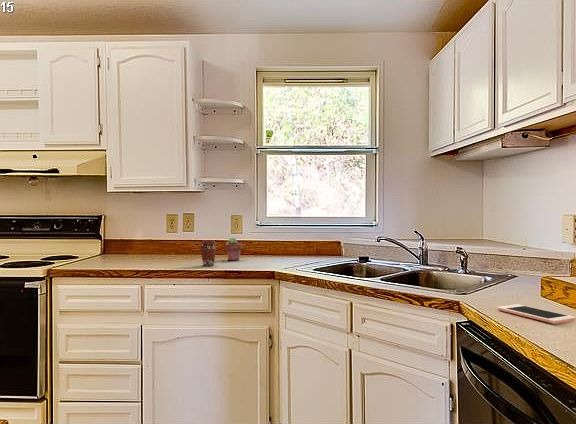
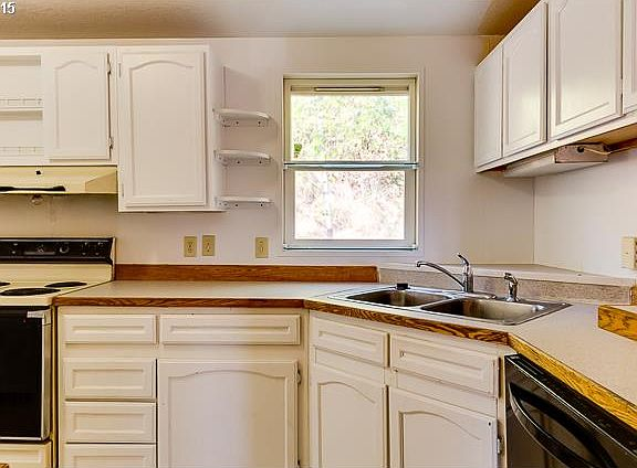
- cell phone (534, 313)
- potted succulent (233, 248)
- coffee cup (208, 252)
